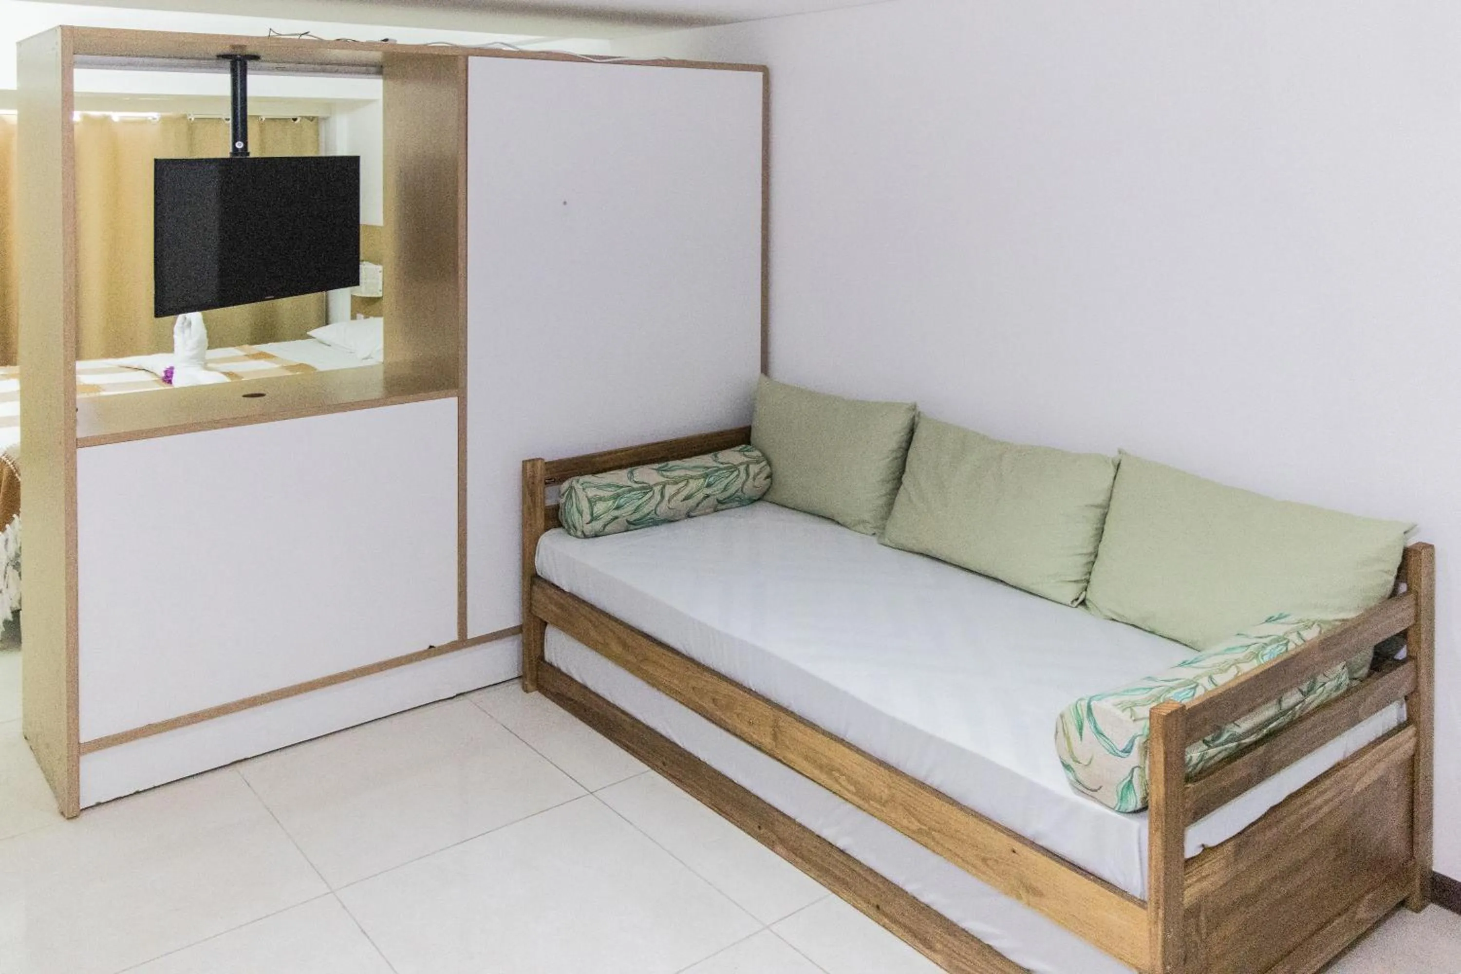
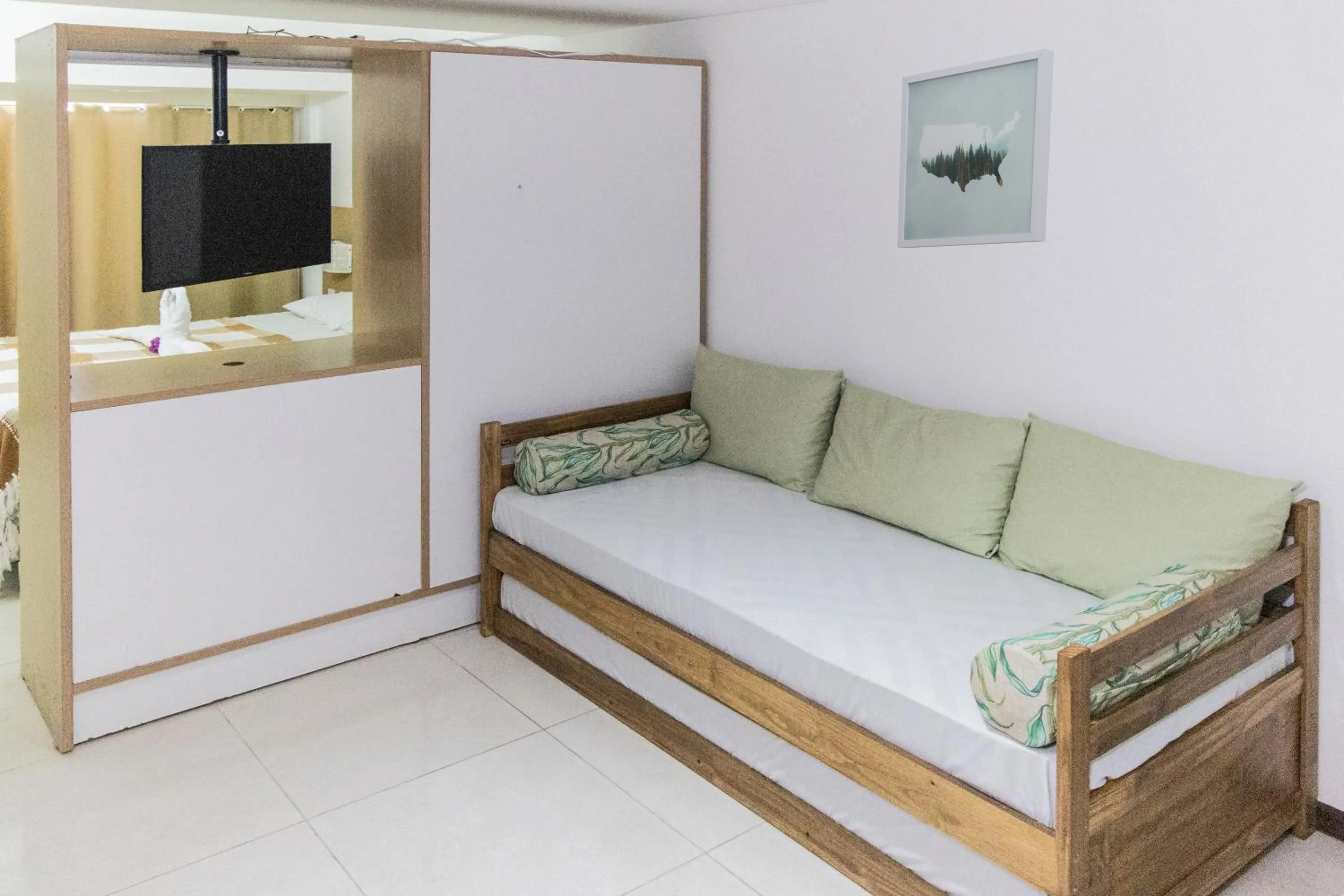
+ wall art (970, 155)
